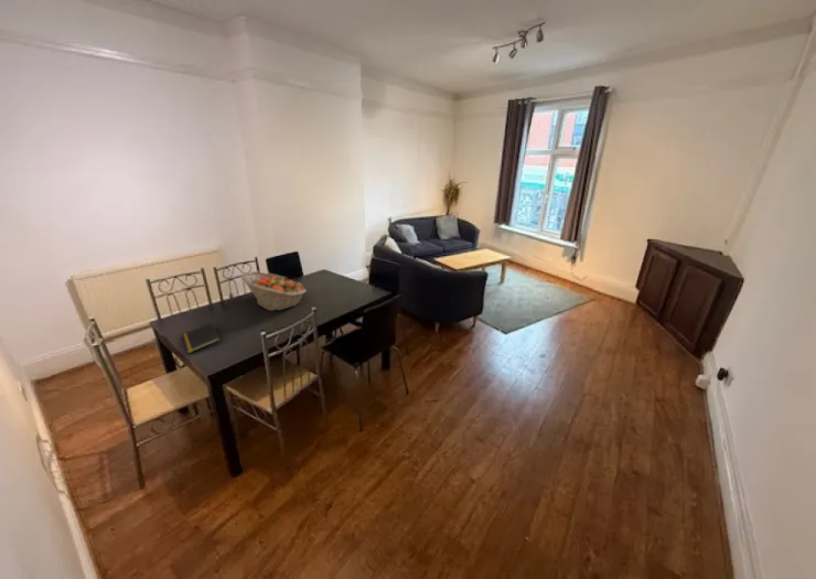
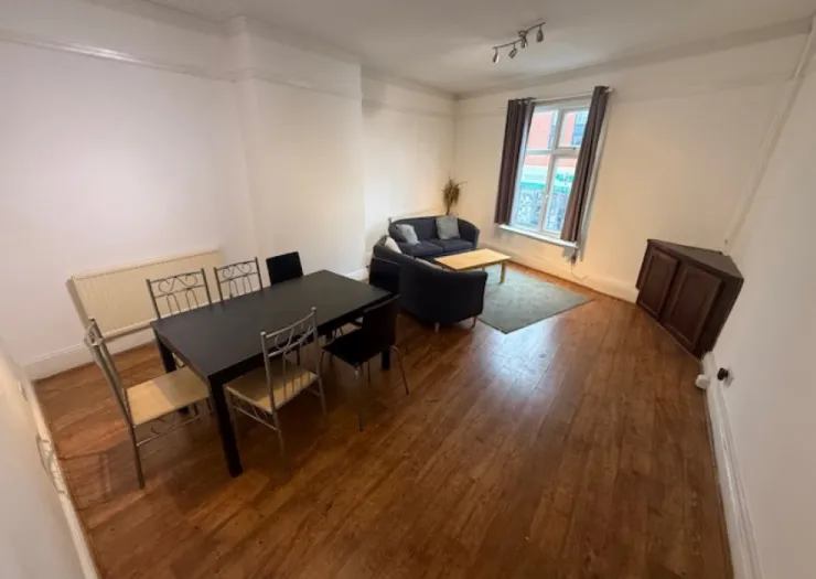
- notepad (200, 336)
- fruit basket (275, 288)
